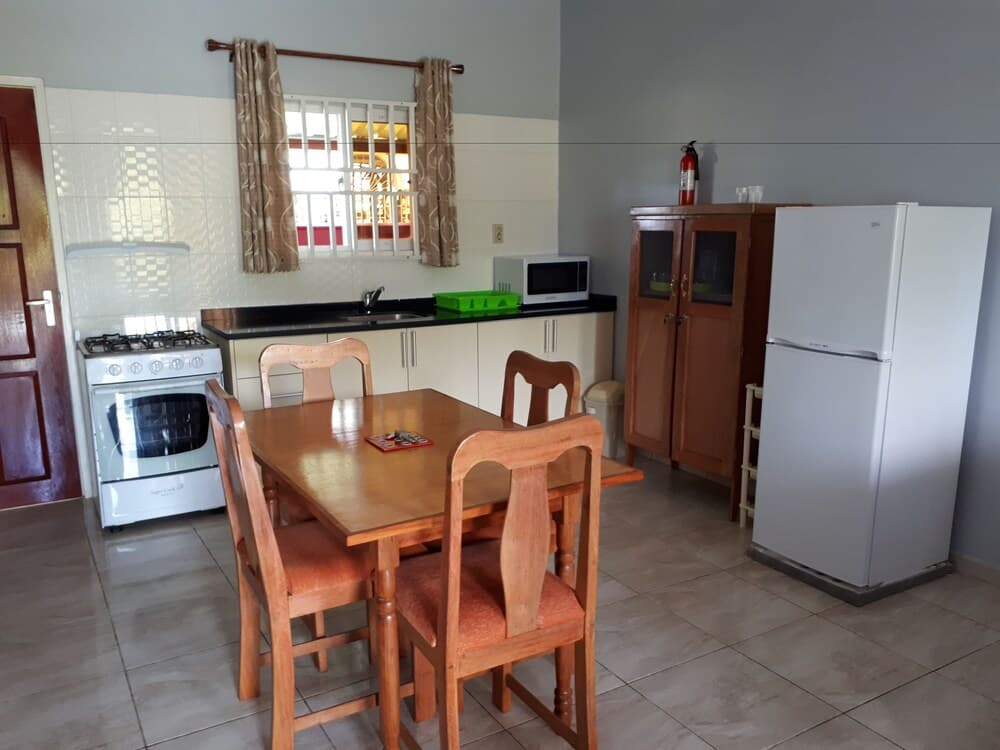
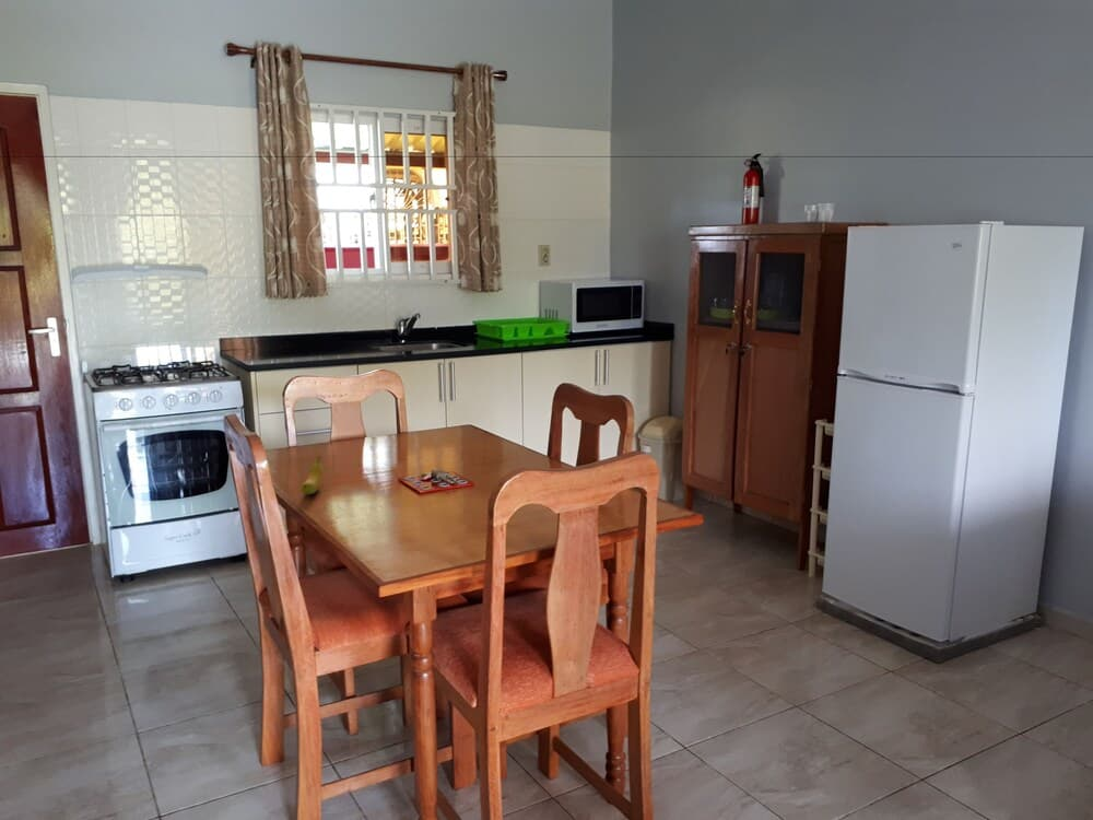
+ banana (312, 477)
